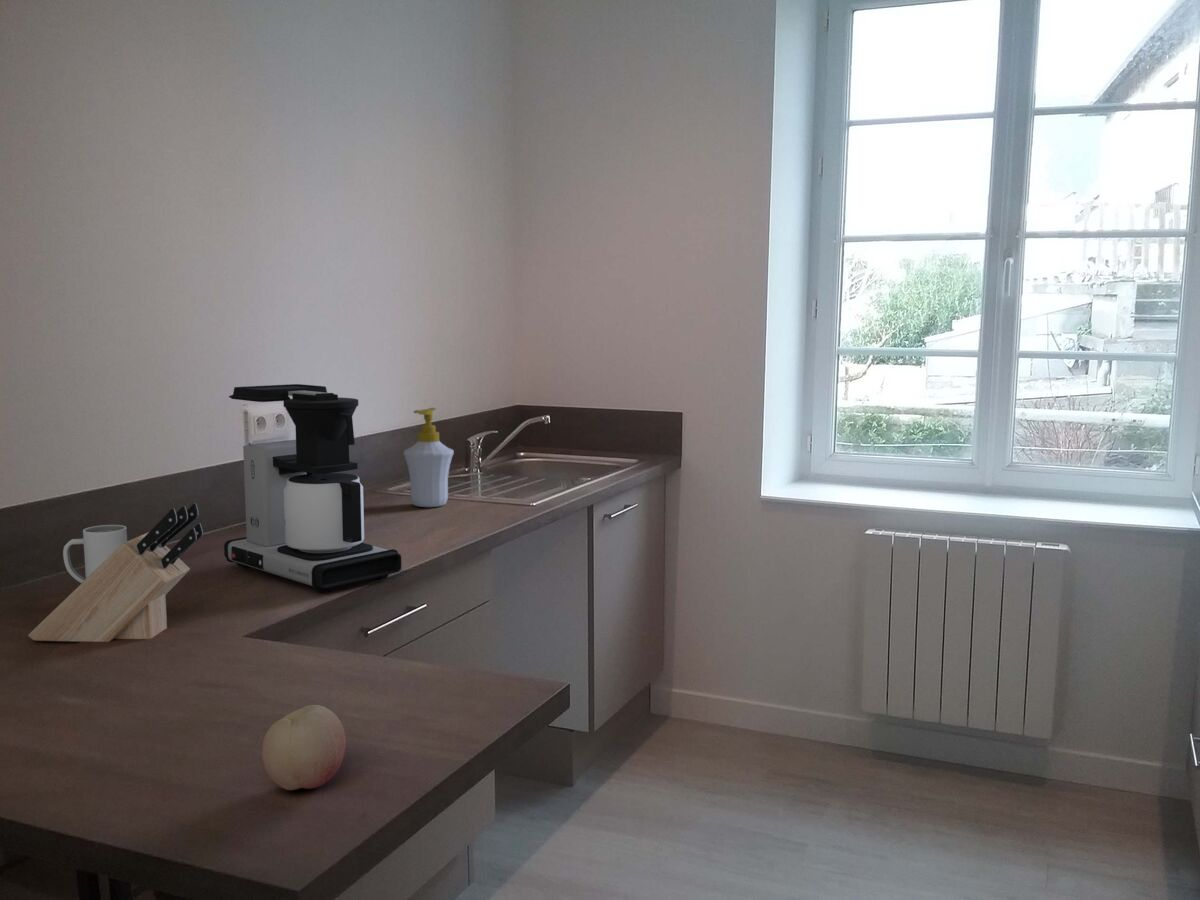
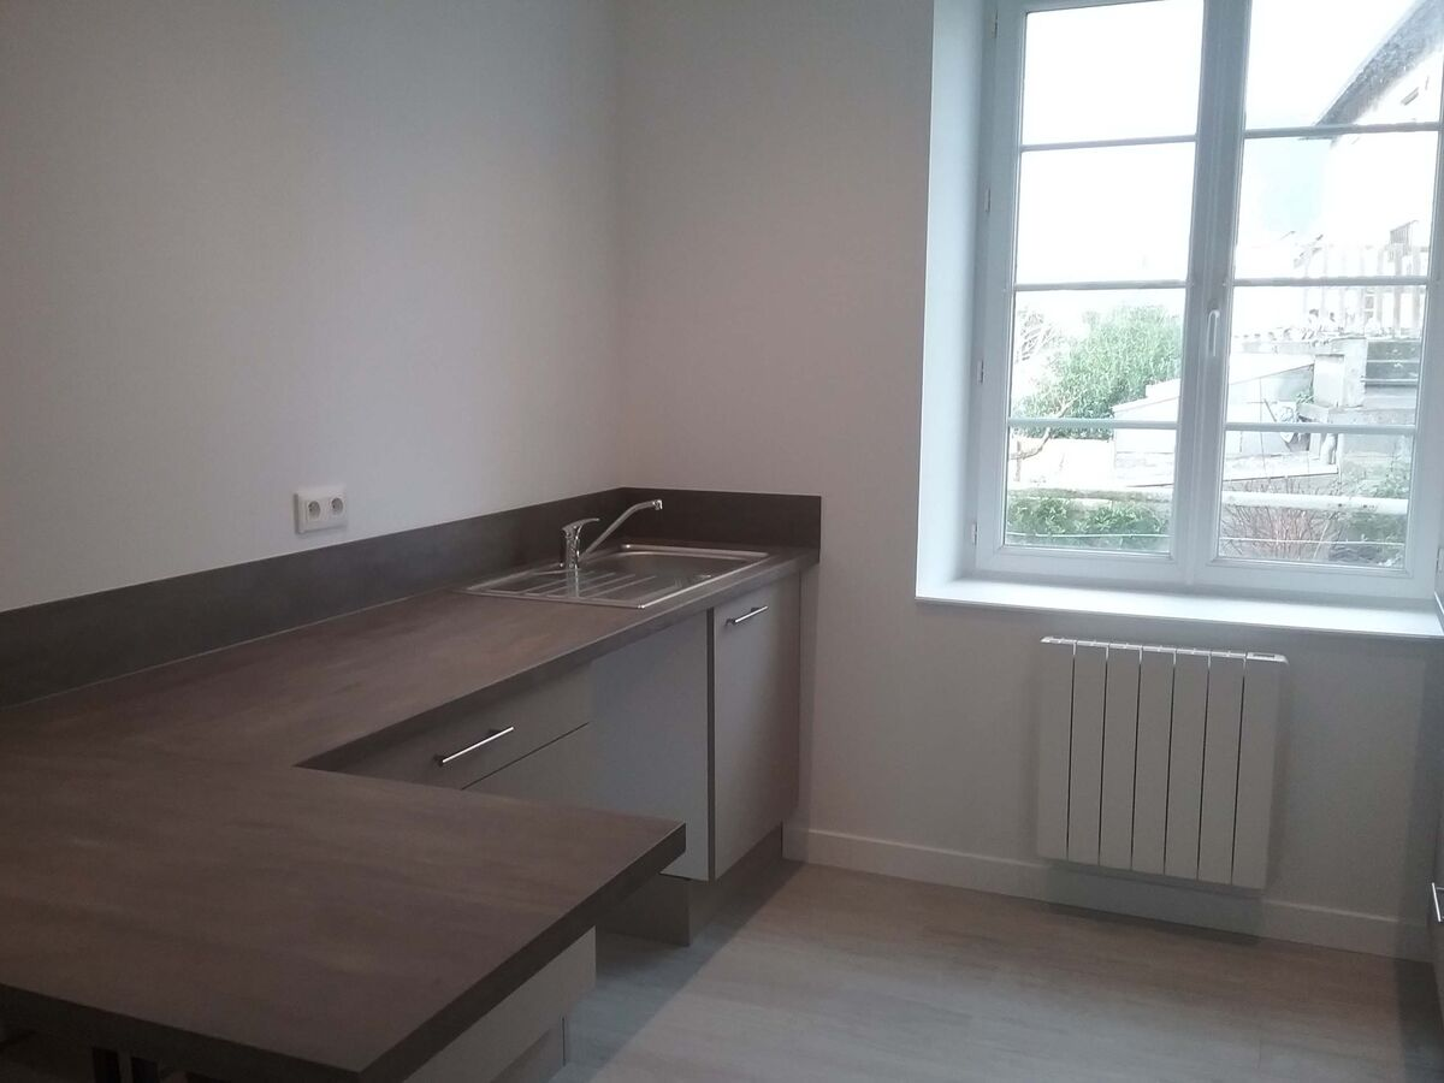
- mug (96, 563)
- coffee maker (308, 482)
- knife block (120, 569)
- fruit (304, 747)
- soap bottle (428, 456)
